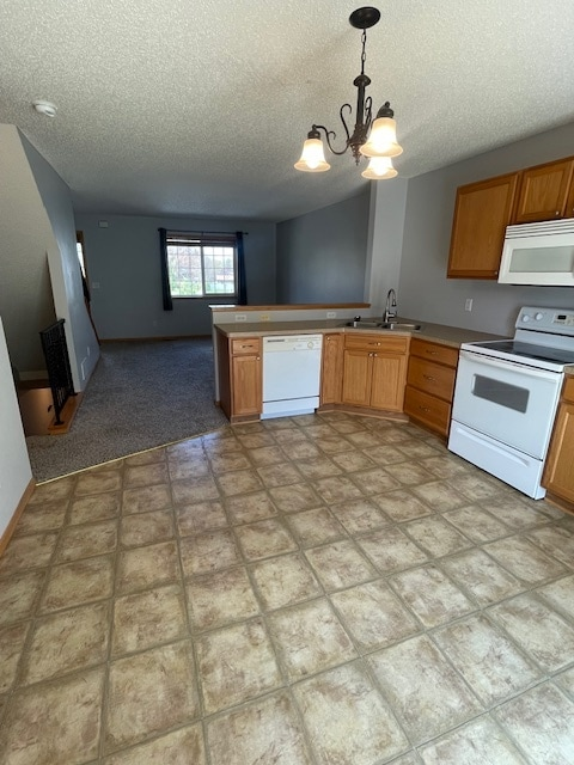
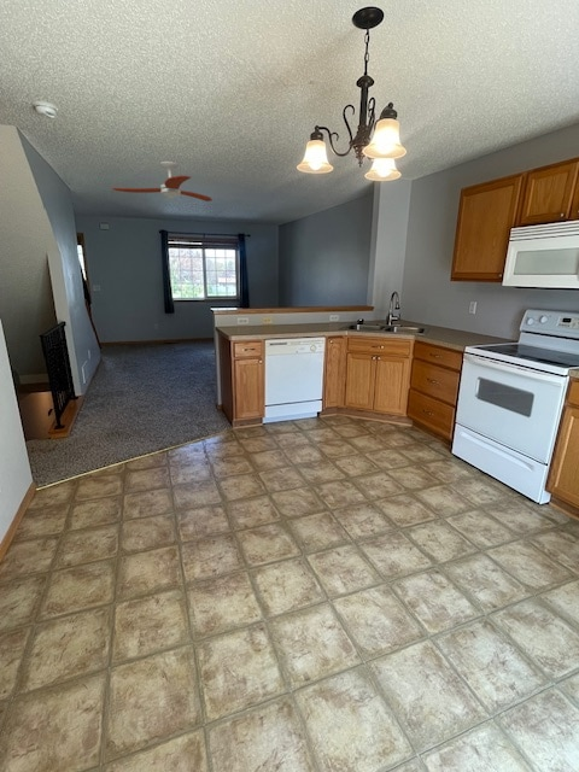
+ ceiling fan (165, 181)
